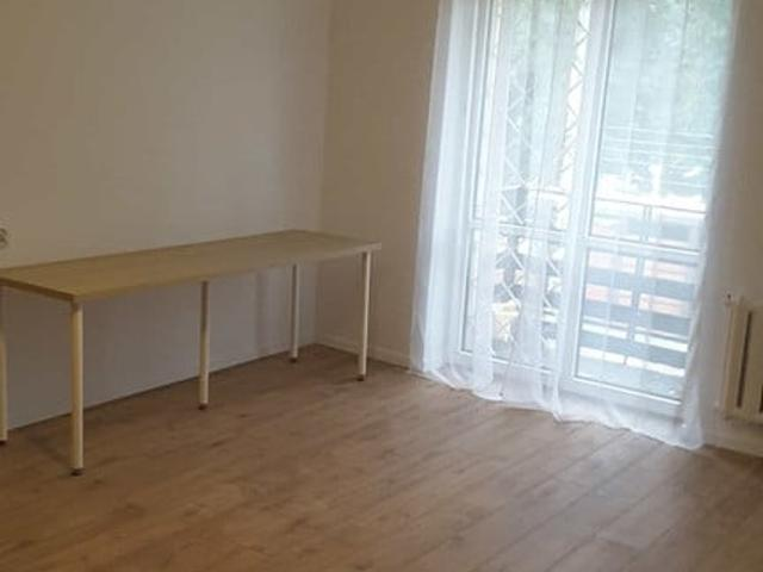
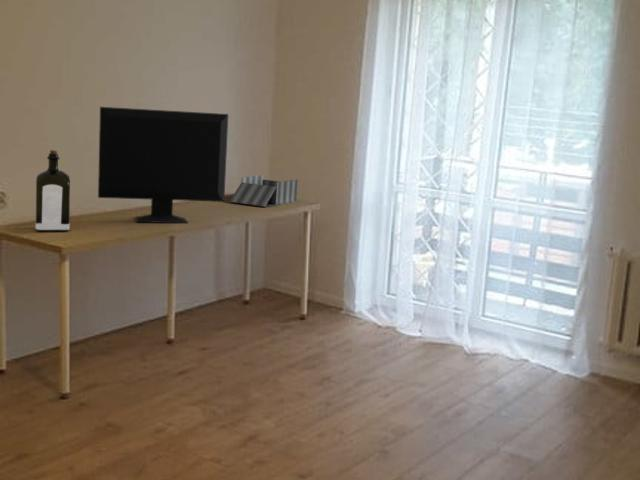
+ liquor (52, 190)
+ desk organizer (264, 190)
+ monitor (163, 165)
